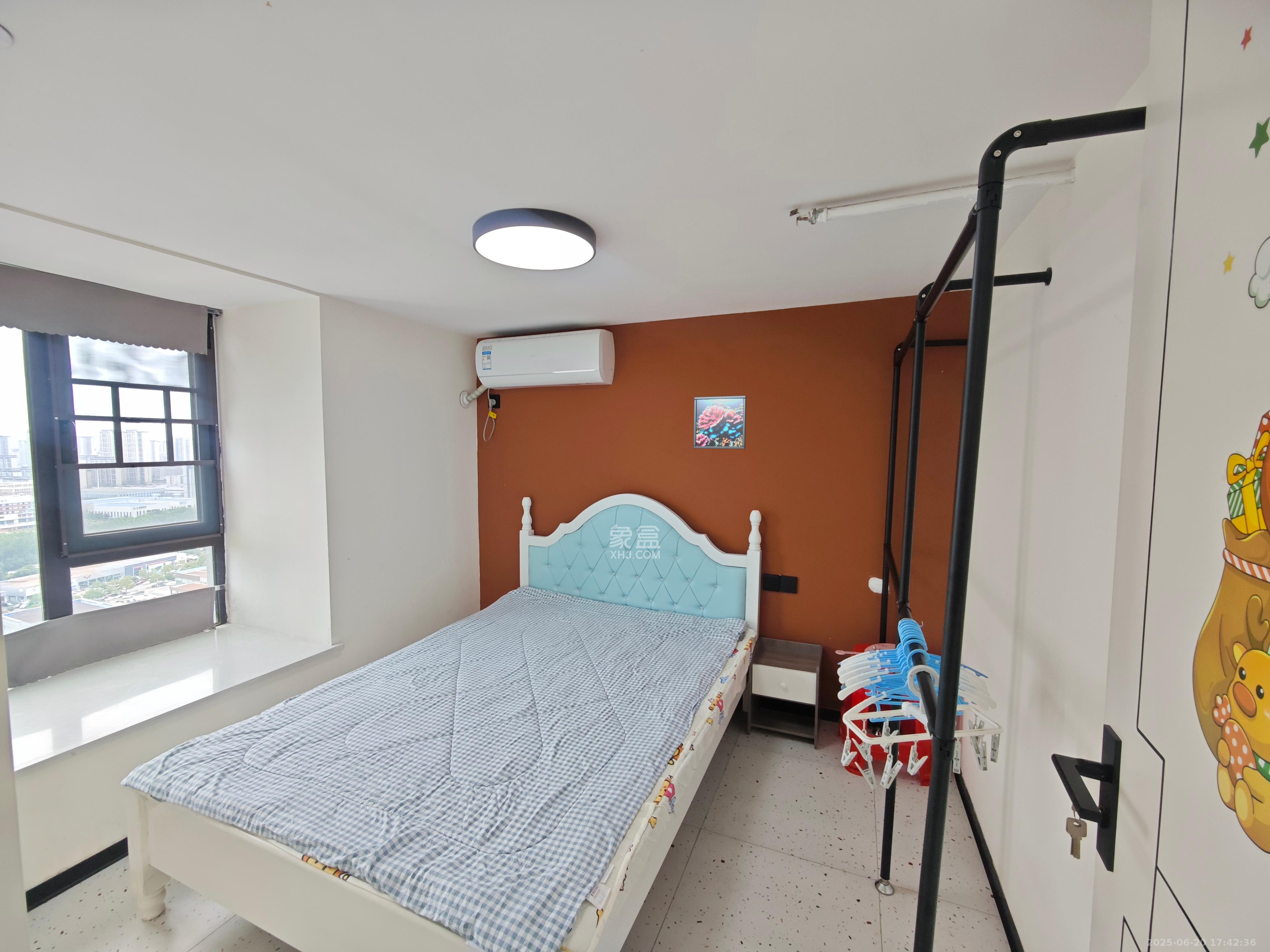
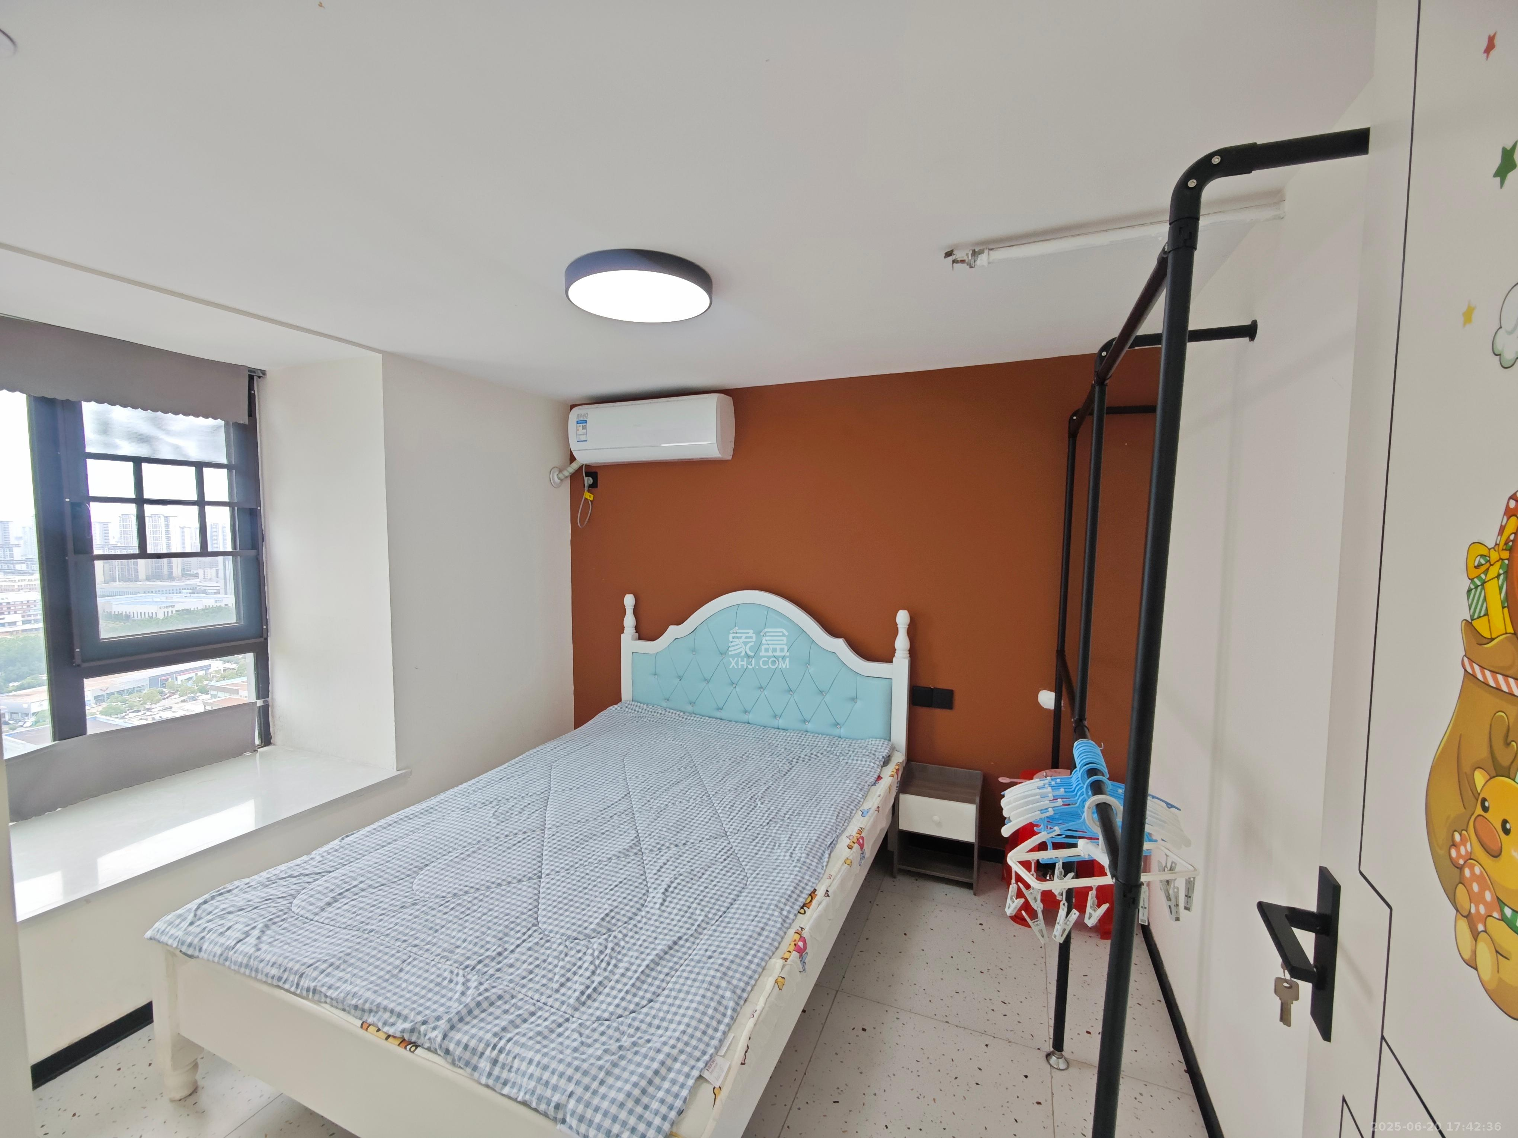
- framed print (719, 422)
